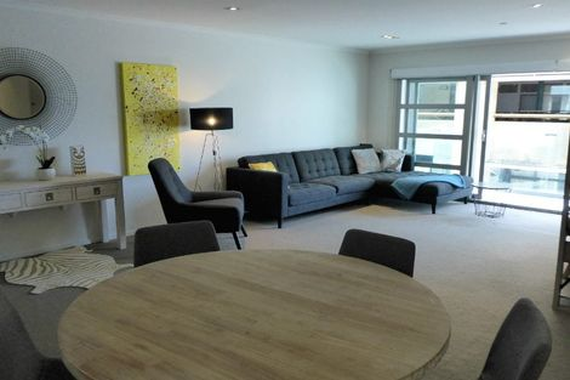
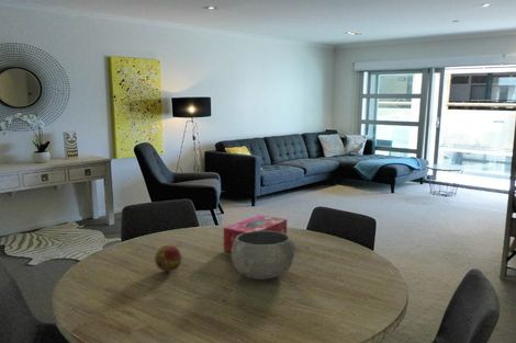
+ bowl (262, 255)
+ tissue box (256, 230)
+ fruit (167, 259)
